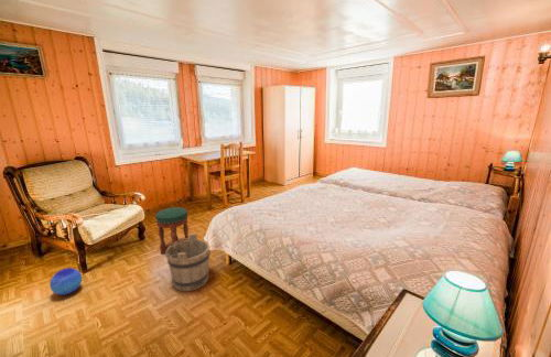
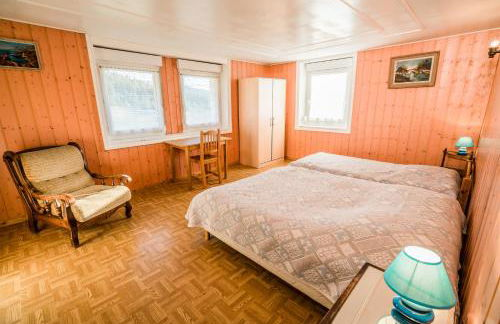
- bucket (188, 261)
- stool (173, 230)
- decorative ball (66, 281)
